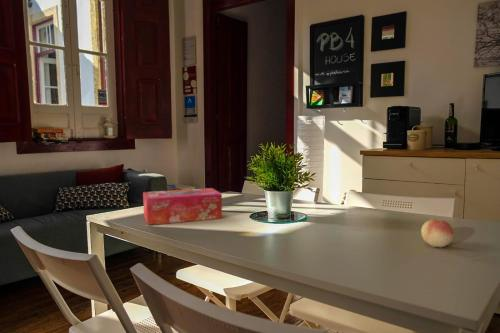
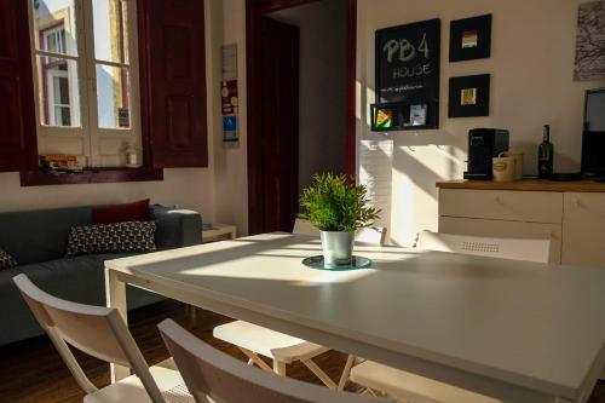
- tissue box (182, 205)
- fruit (436, 232)
